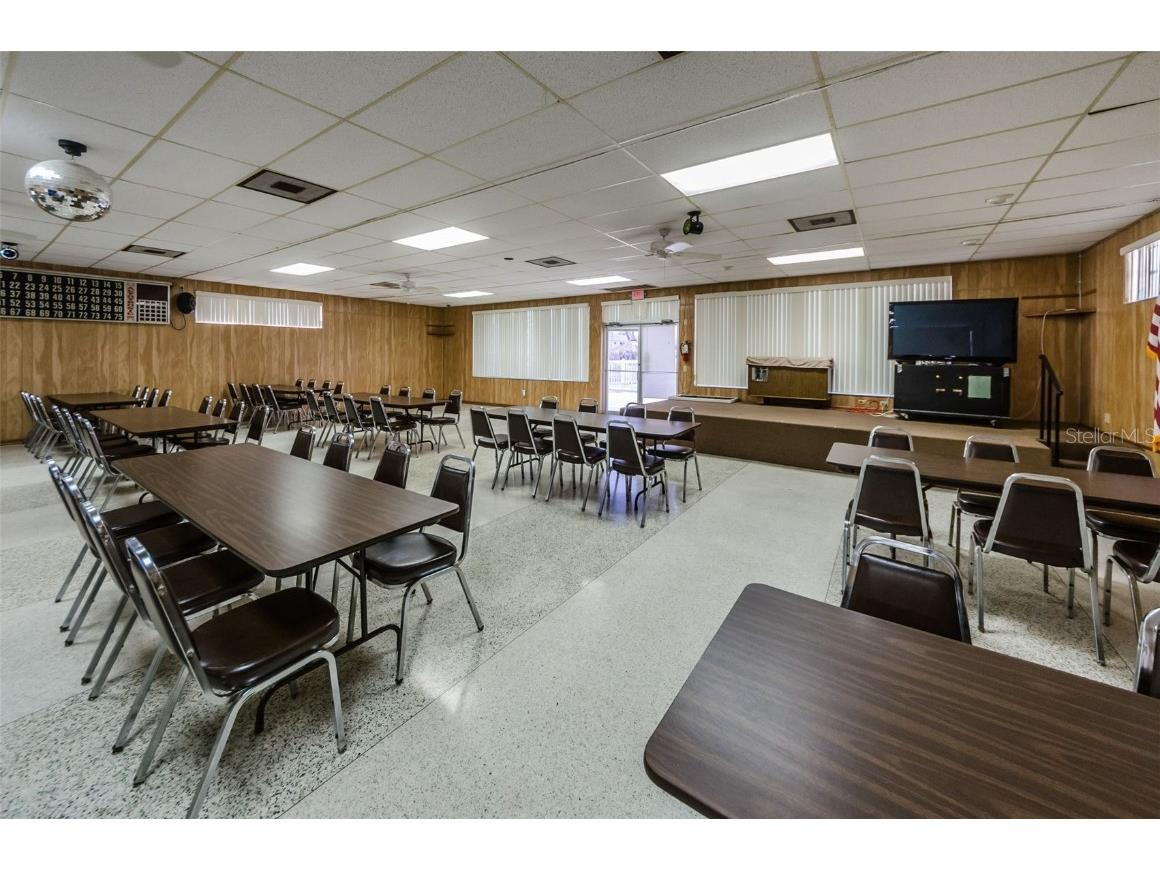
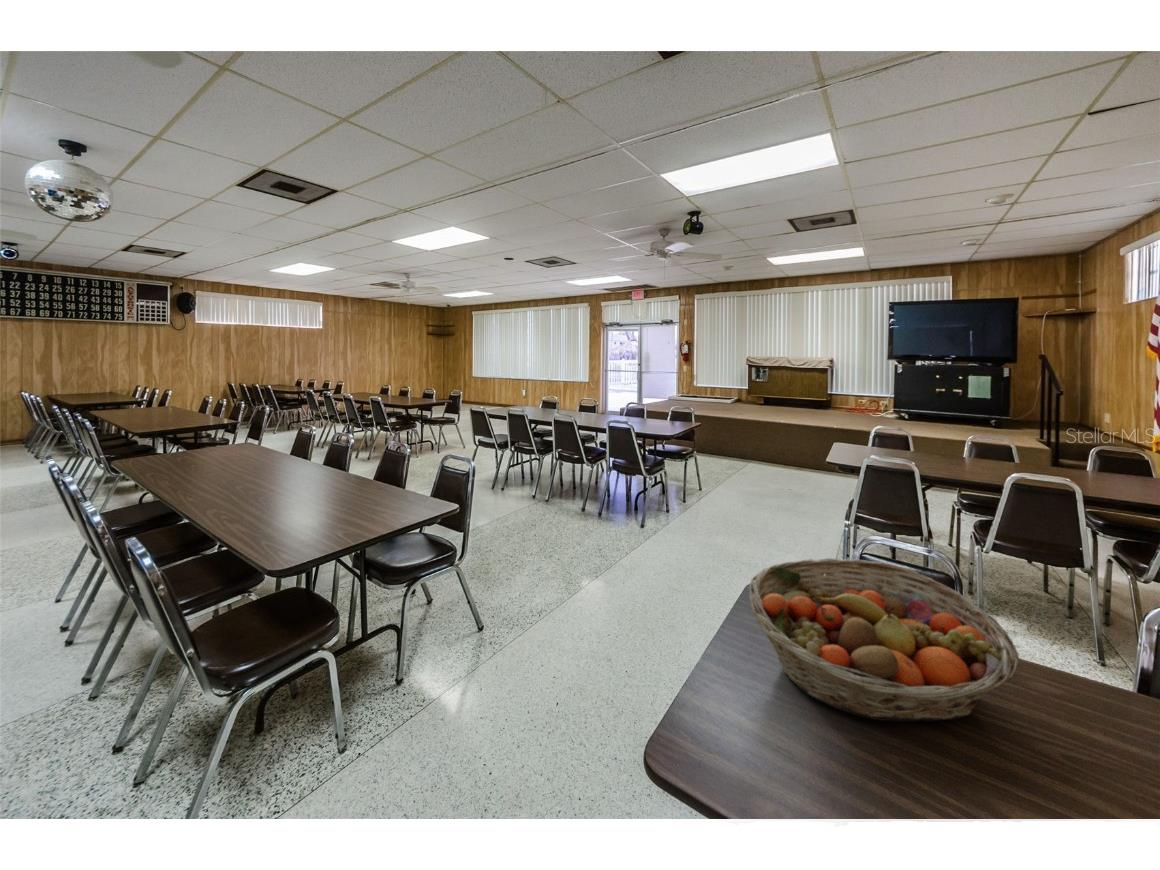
+ fruit basket (869, 630)
